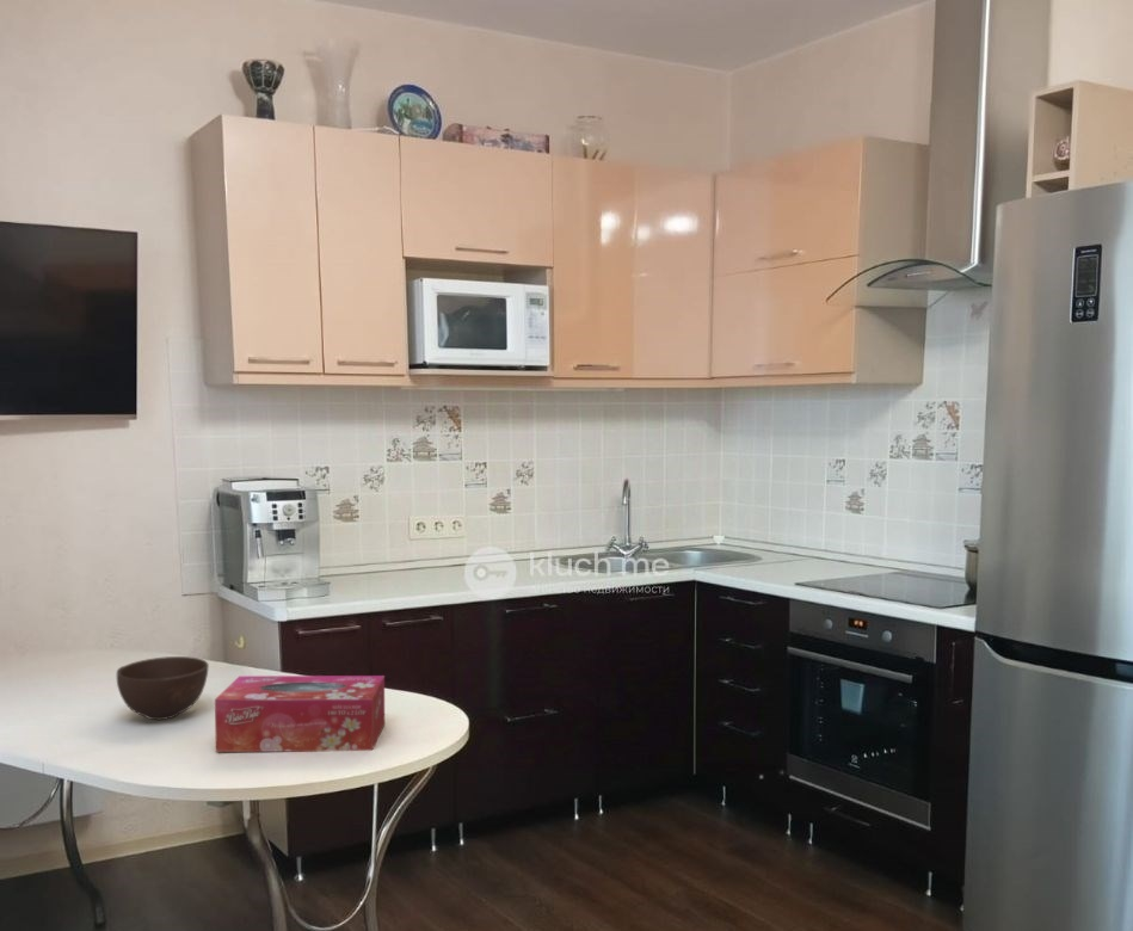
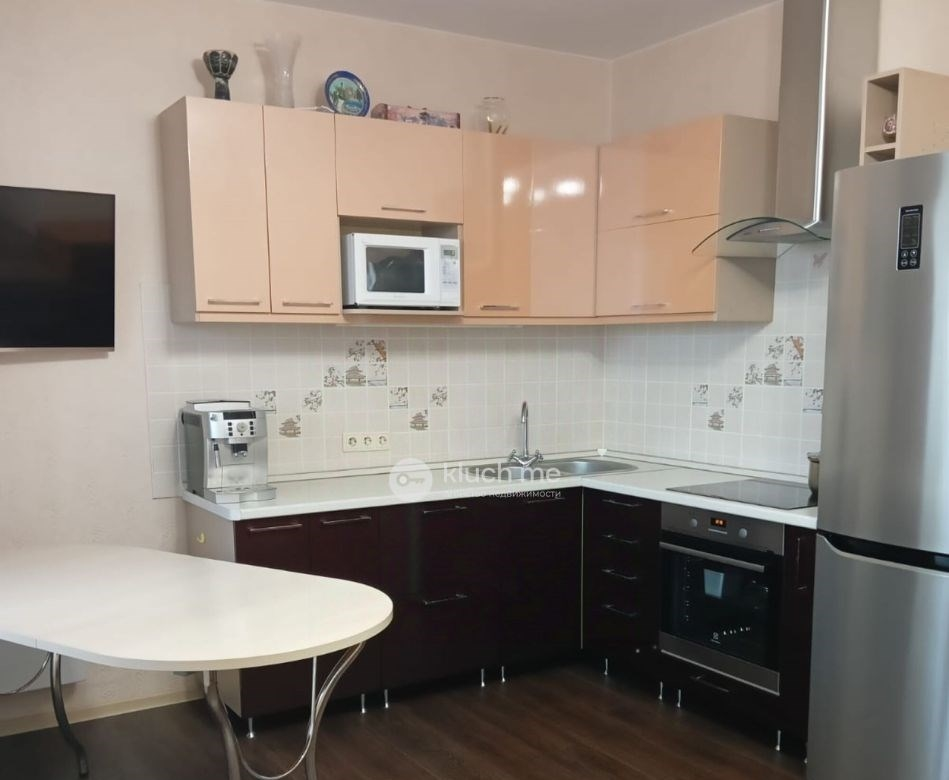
- bowl (164, 691)
- tissue box (303, 711)
